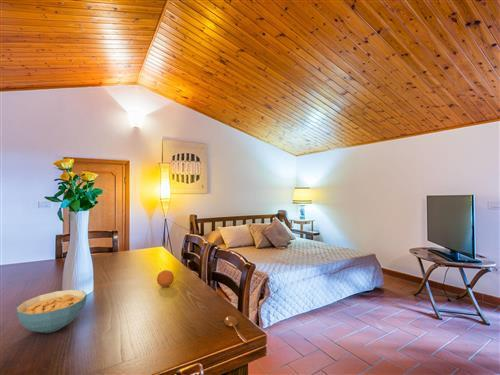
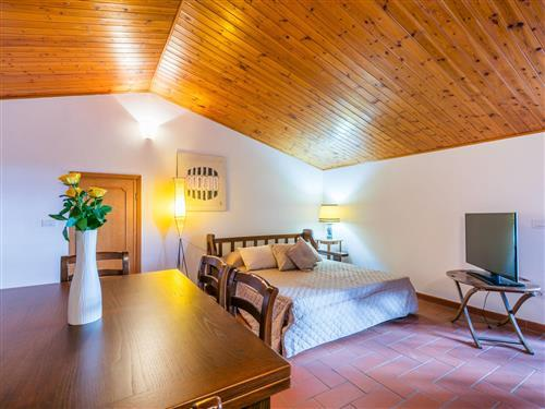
- spoon (236, 328)
- fruit (165, 278)
- cereal bowl (53, 314)
